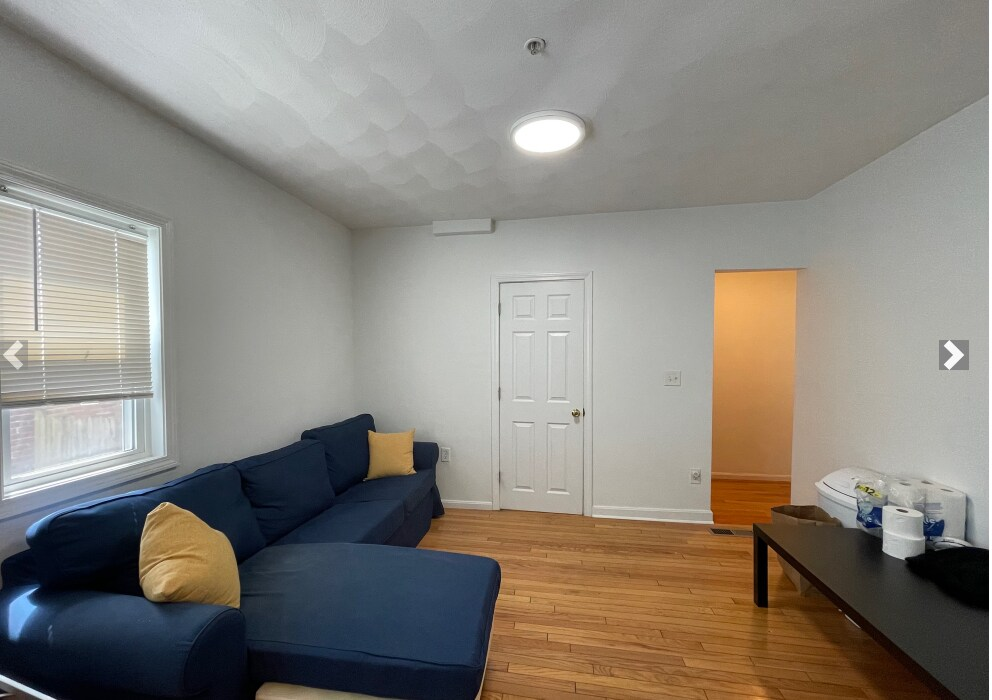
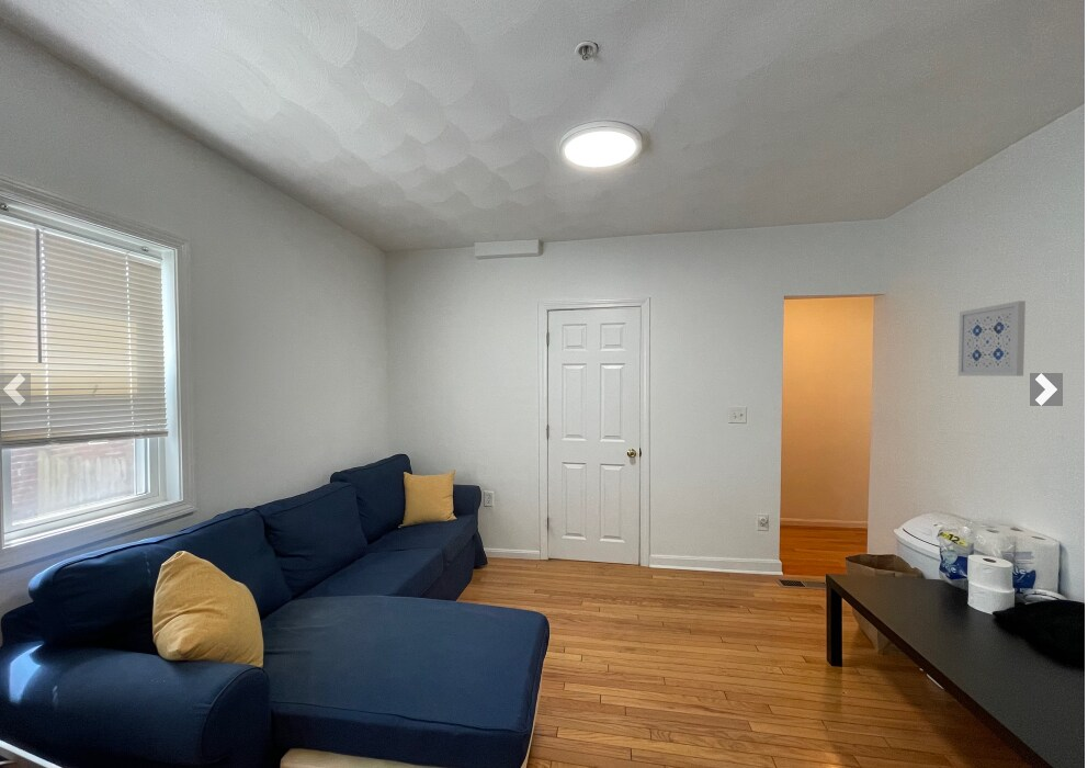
+ wall art (988, 341)
